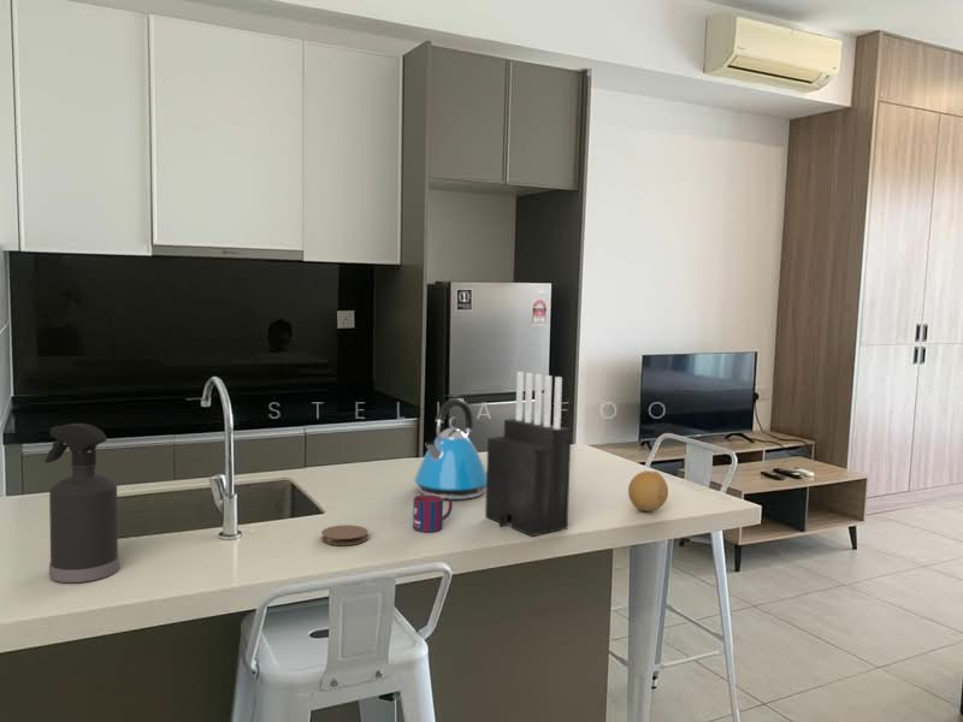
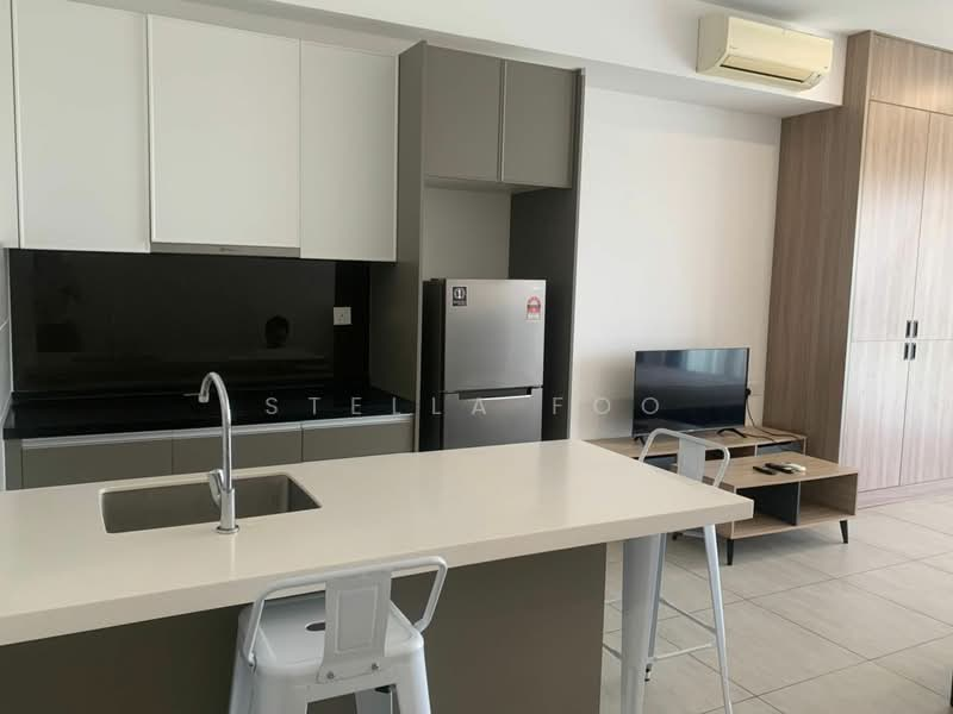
- kettle (454, 444)
- fruit (648, 490)
- knife block (524, 449)
- coaster (344, 534)
- mug (433, 511)
- spray bottle (82, 498)
